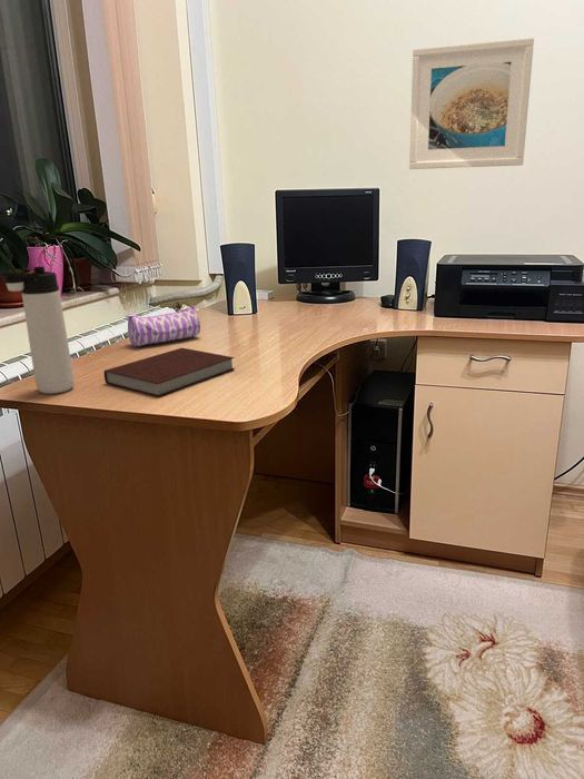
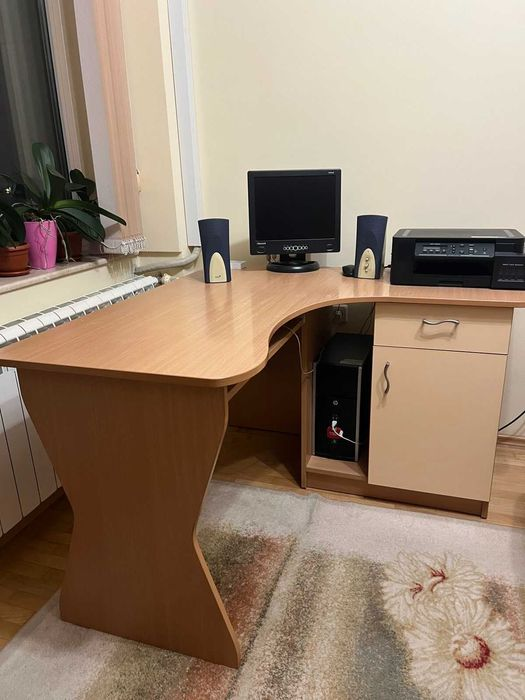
- notebook (170, 369)
- pencil case (165, 325)
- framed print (467, 107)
- thermos bottle (38, 332)
